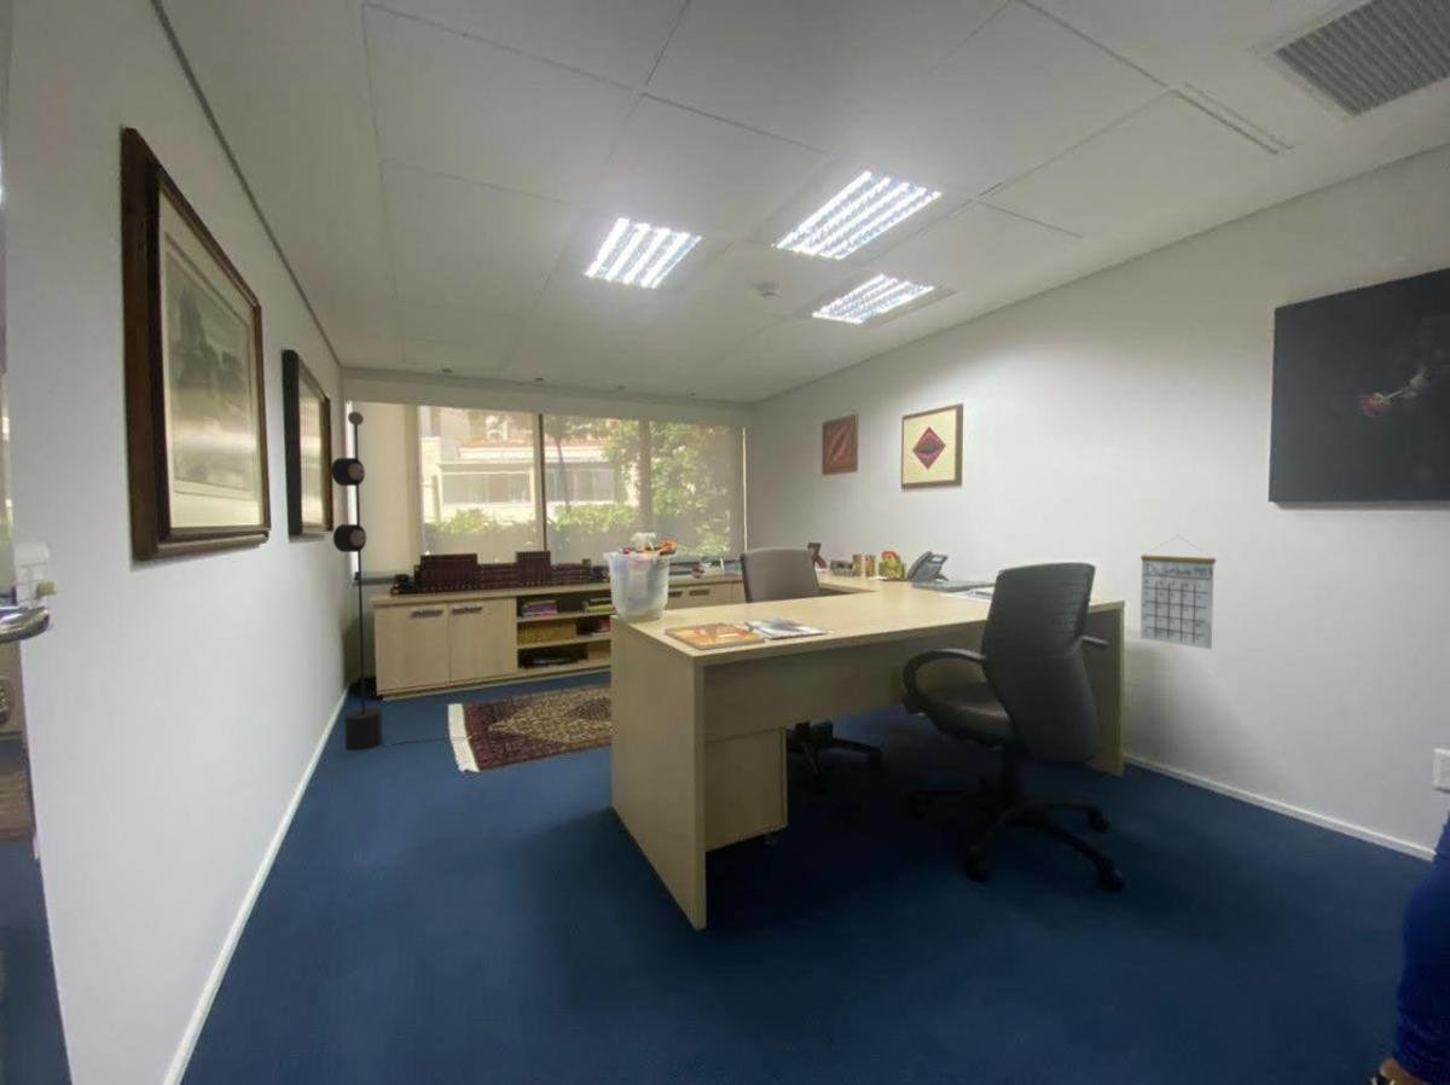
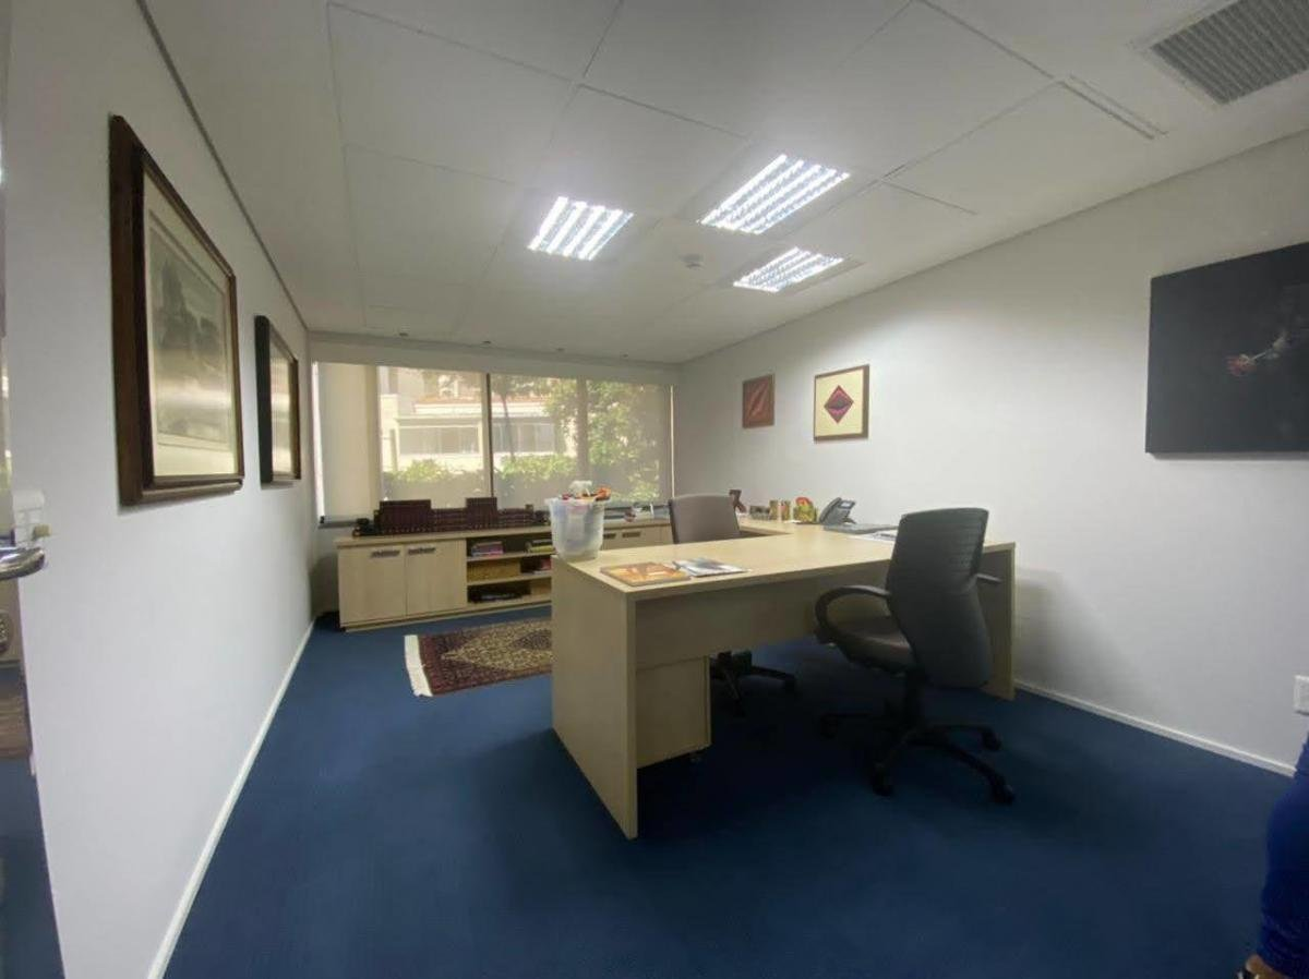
- floor lamp (365, 542)
- calendar (1176, 590)
